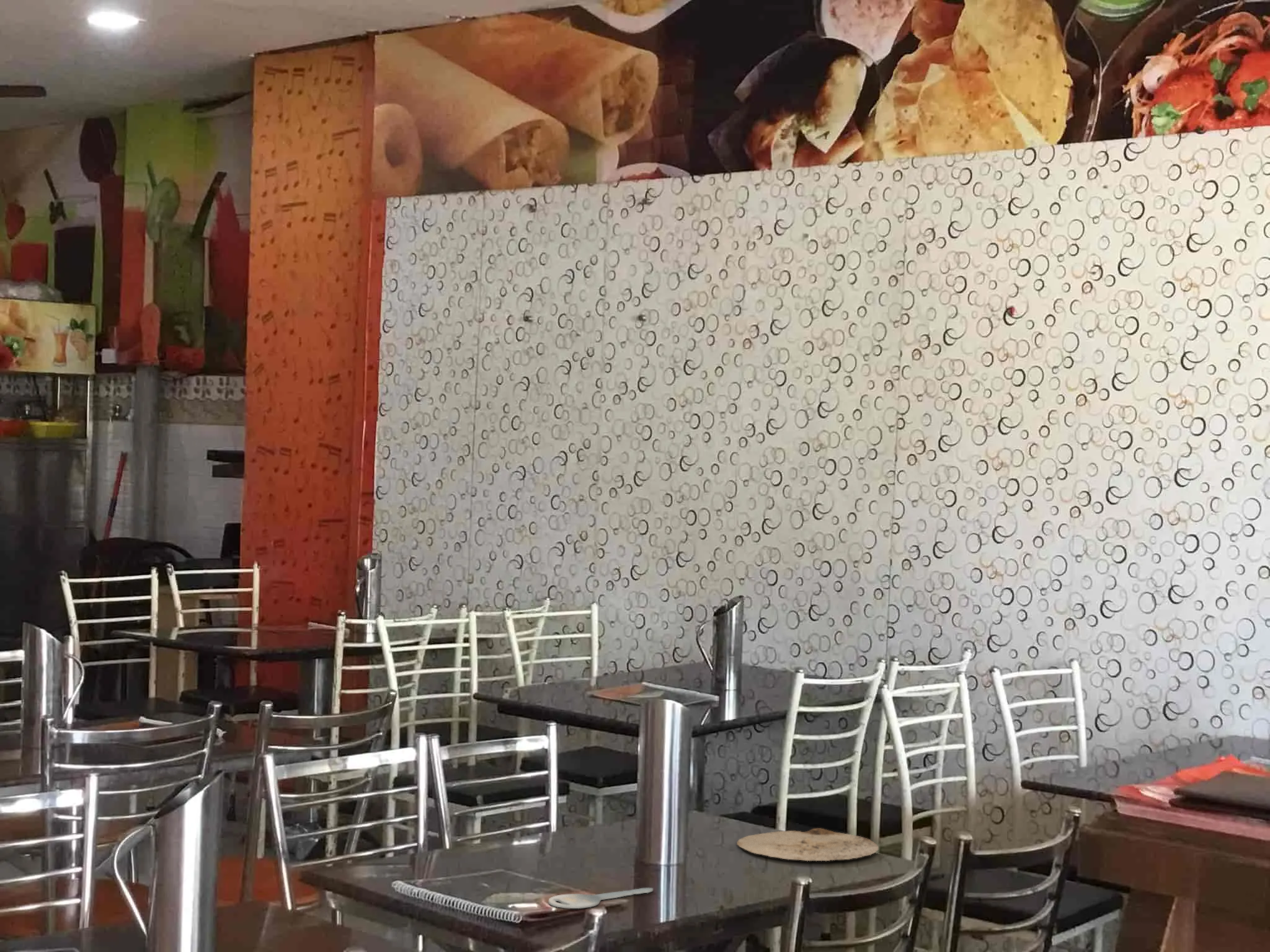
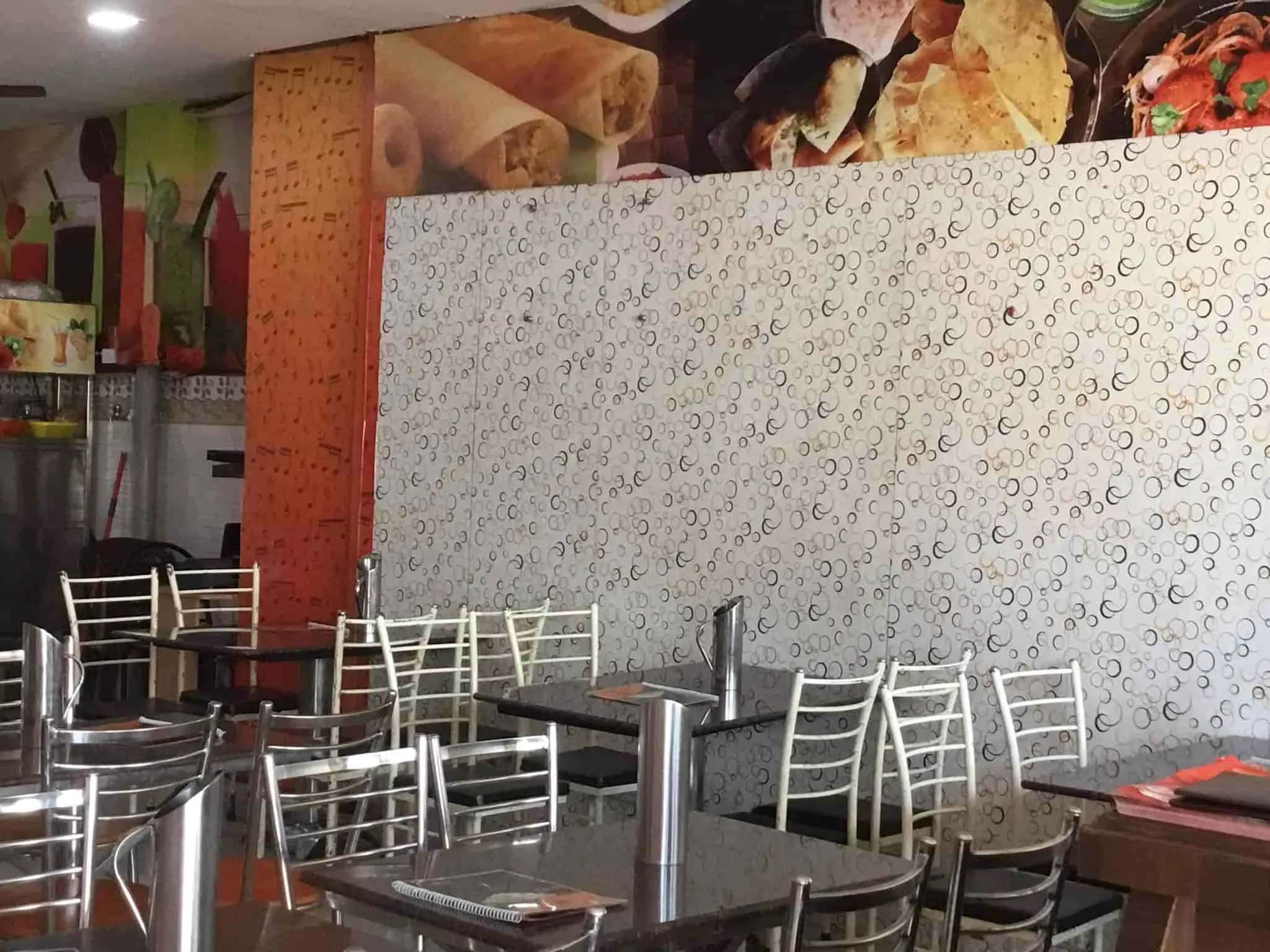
- plate (807, 842)
- key (603, 896)
